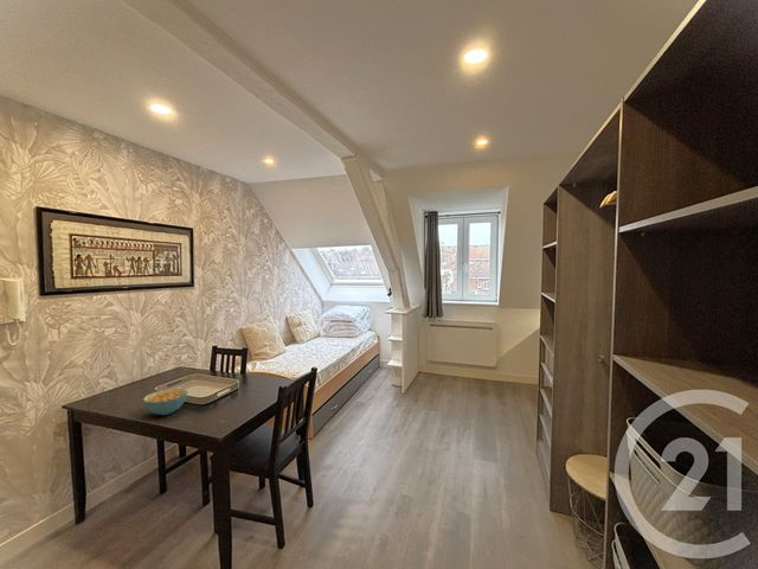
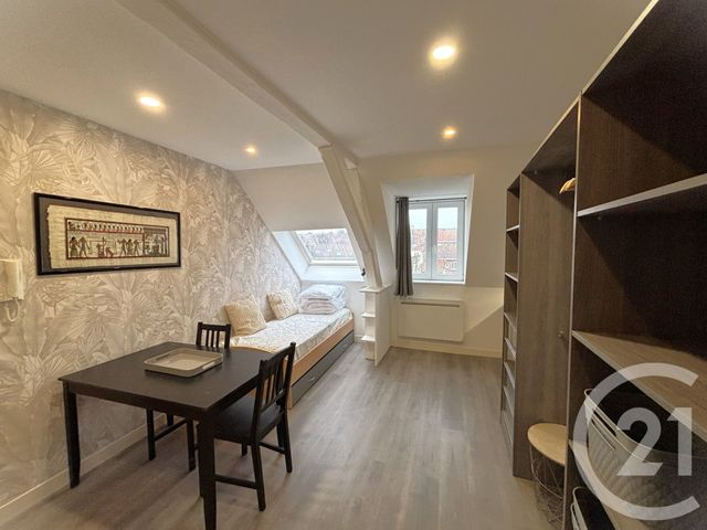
- cereal bowl (166, 403)
